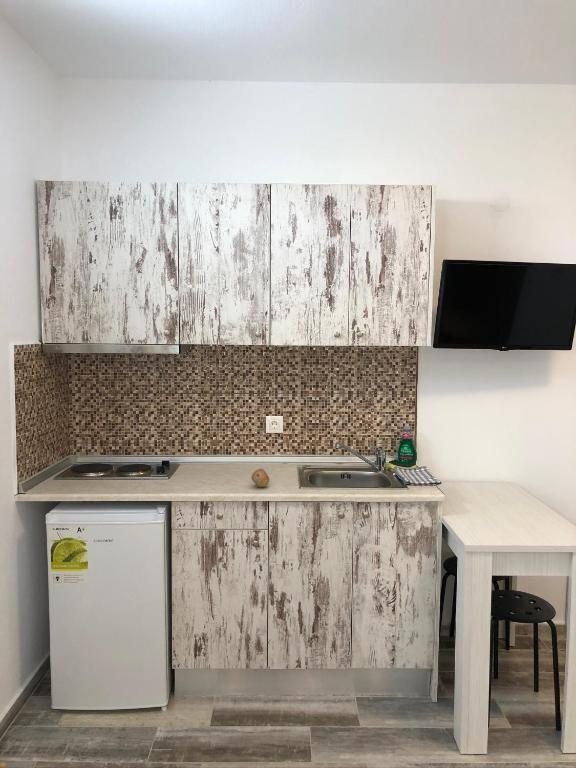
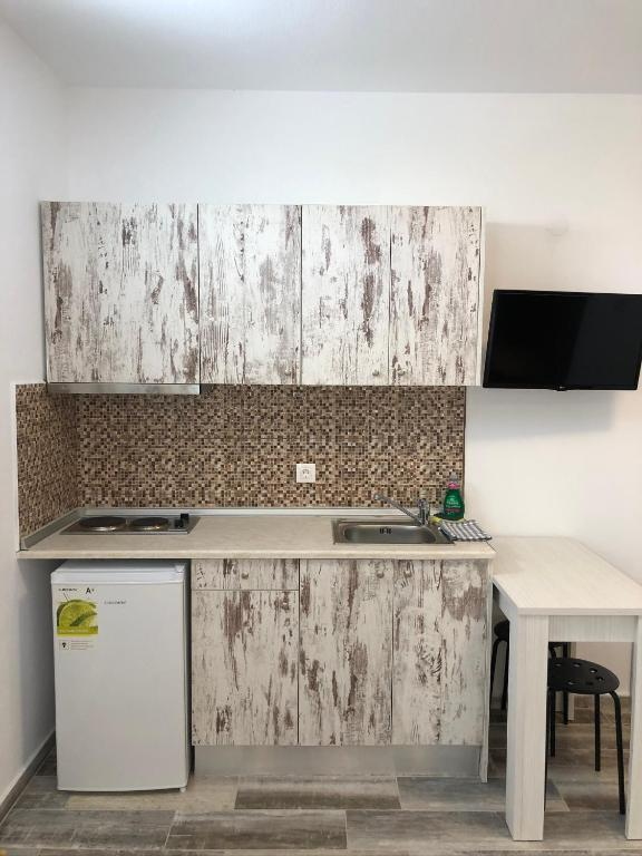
- fruit (260, 477)
